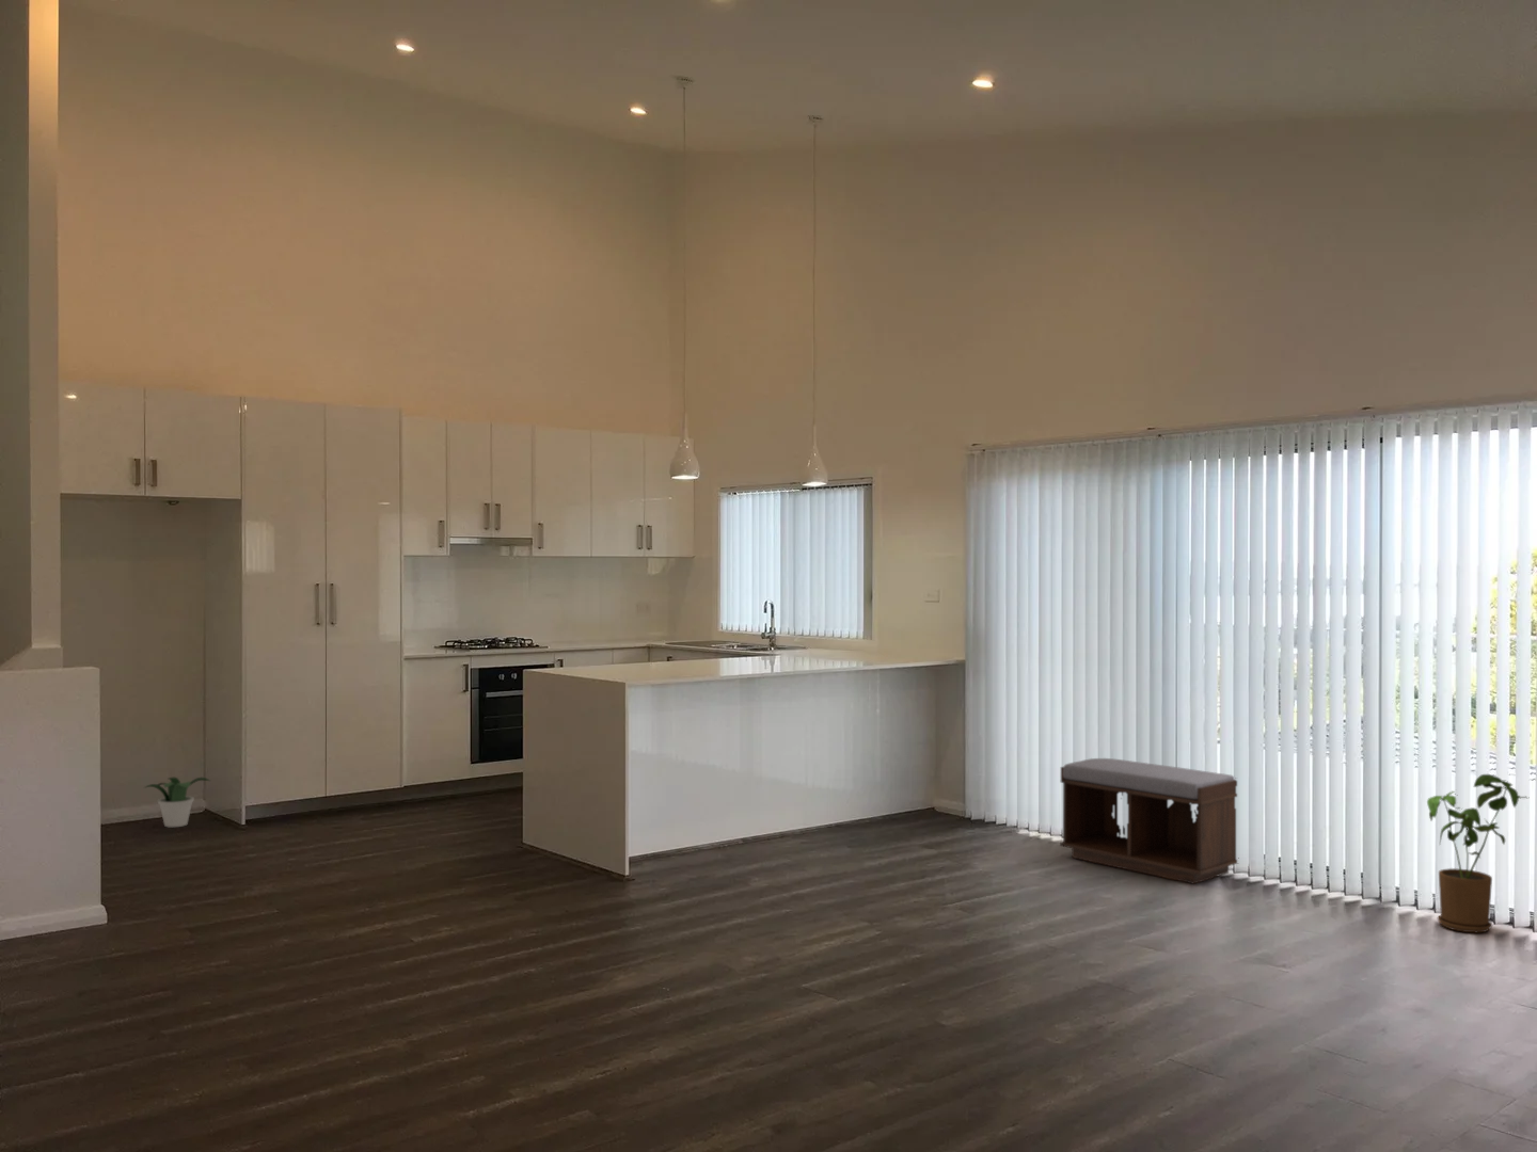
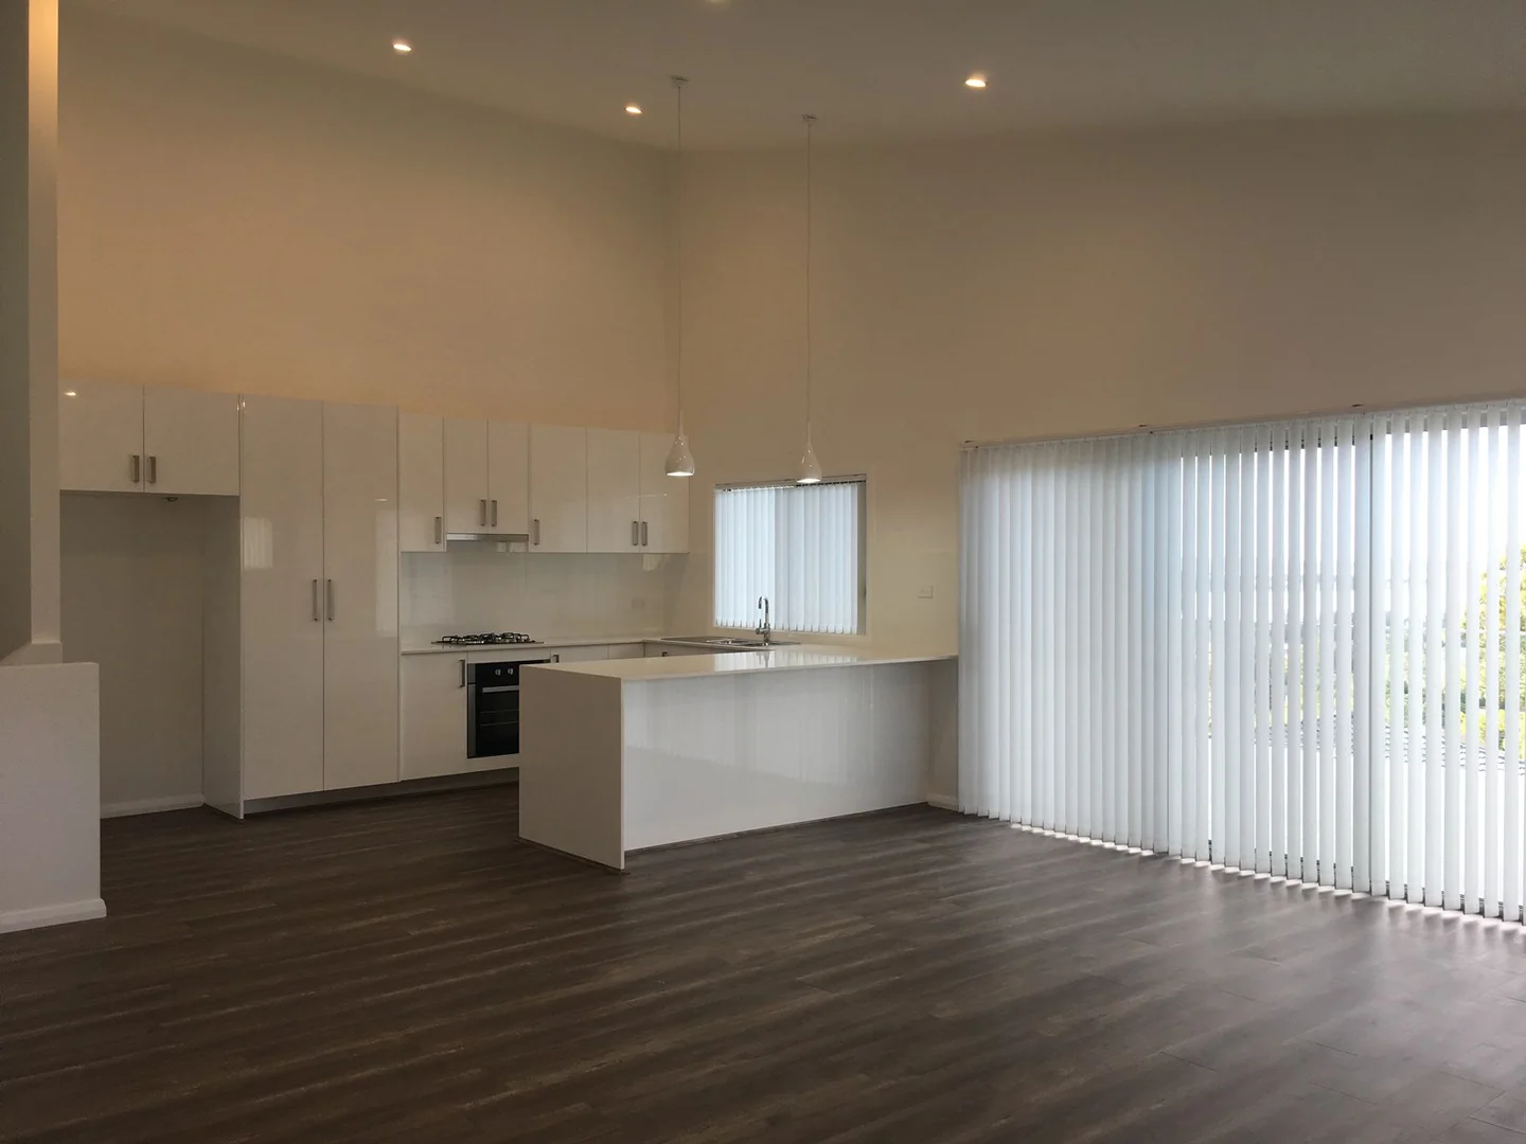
- potted plant (178, 802)
- bench (1147, 816)
- house plant (1467, 851)
